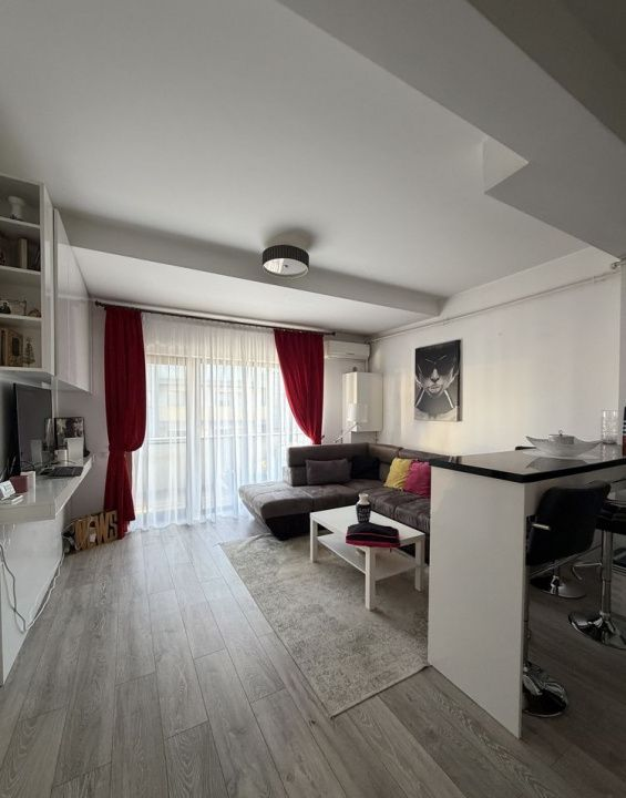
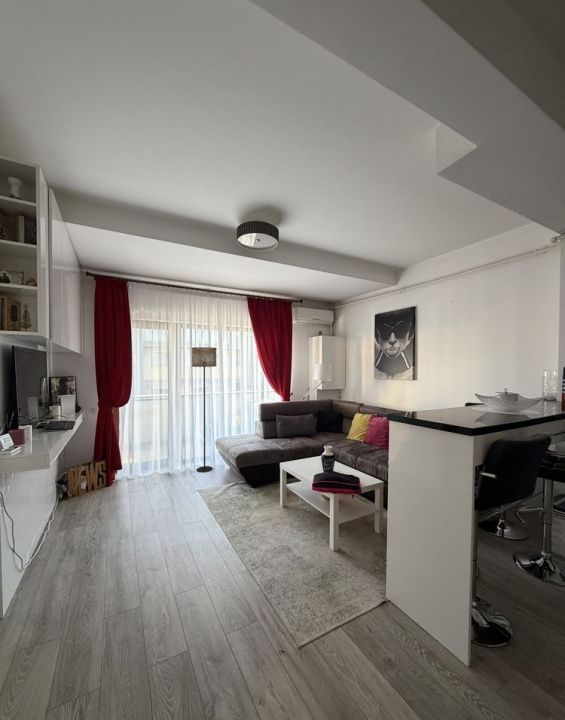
+ floor lamp (204, 408)
